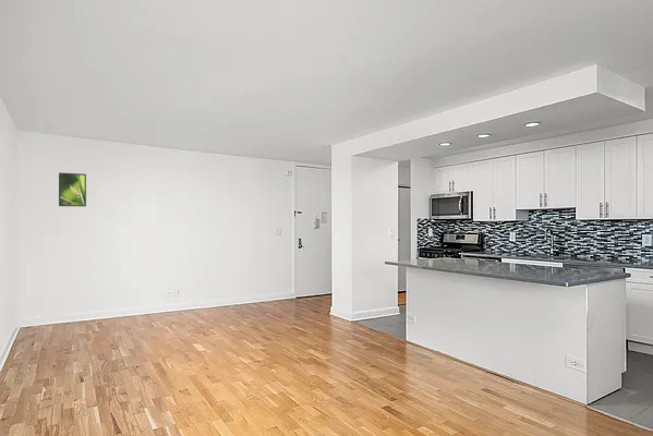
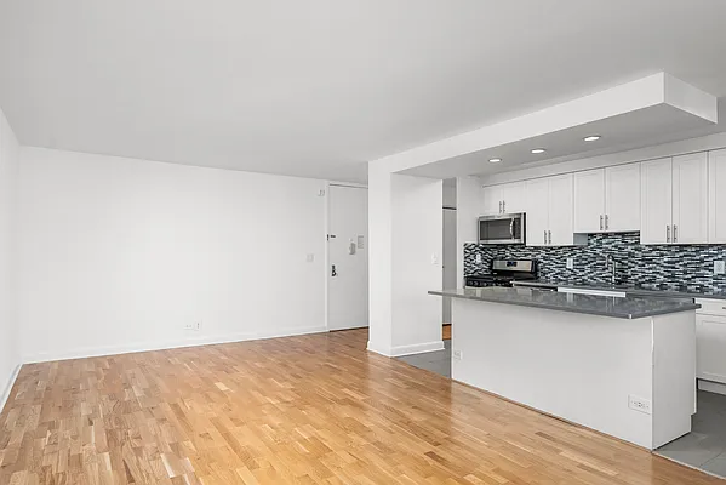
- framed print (72, 190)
